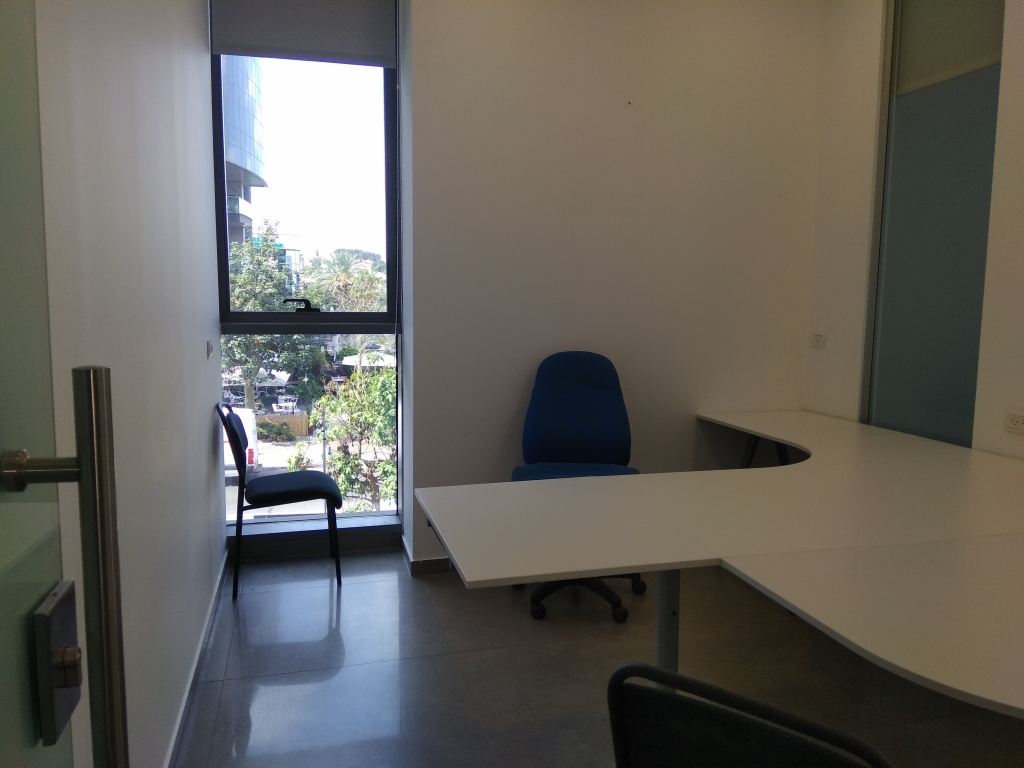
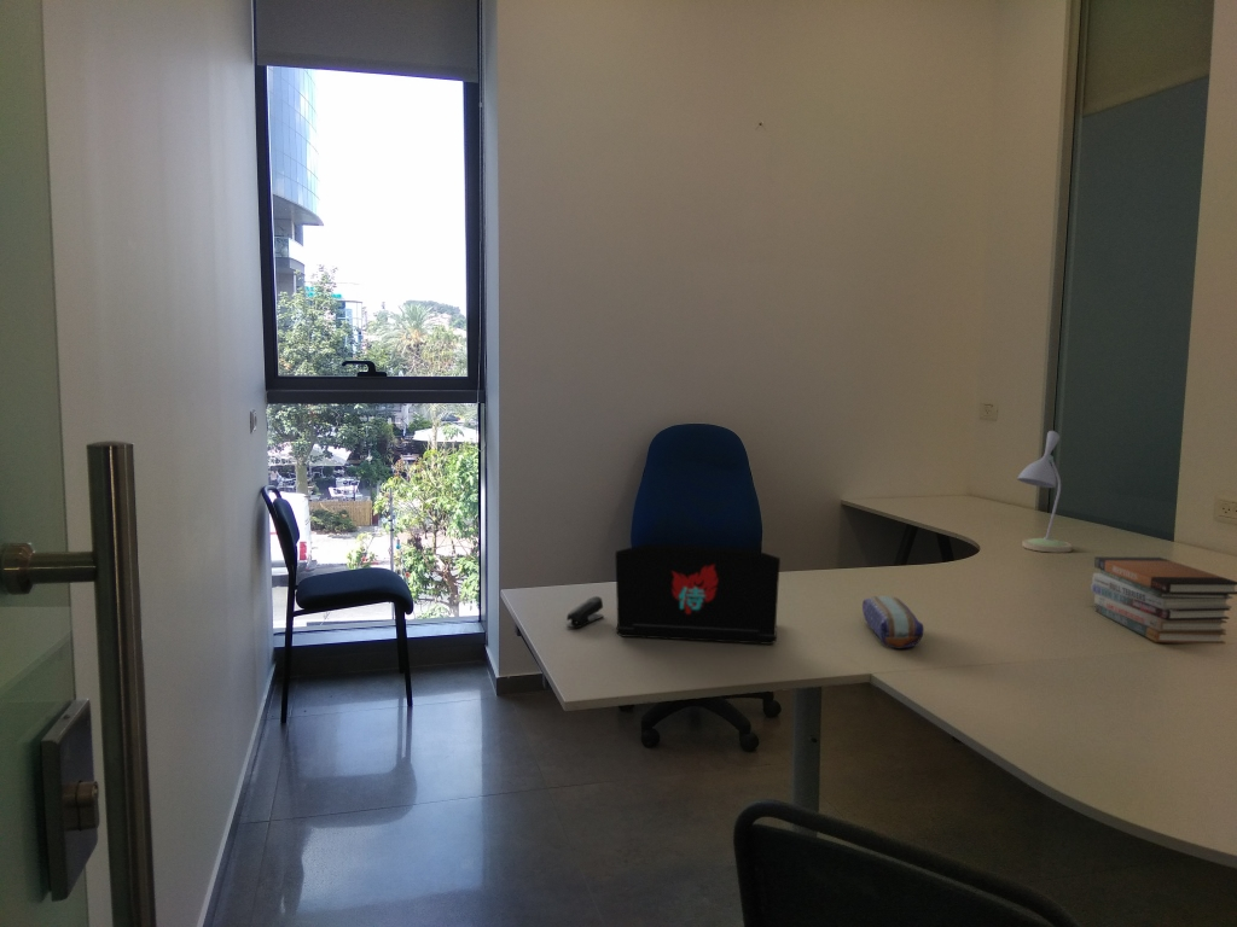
+ stapler (585, 611)
+ book stack (1158, 597)
+ desk lamp (1044, 486)
+ pencil case (892, 619)
+ laptop (697, 583)
